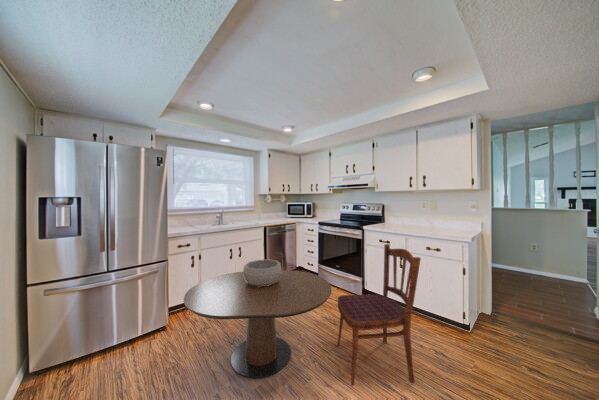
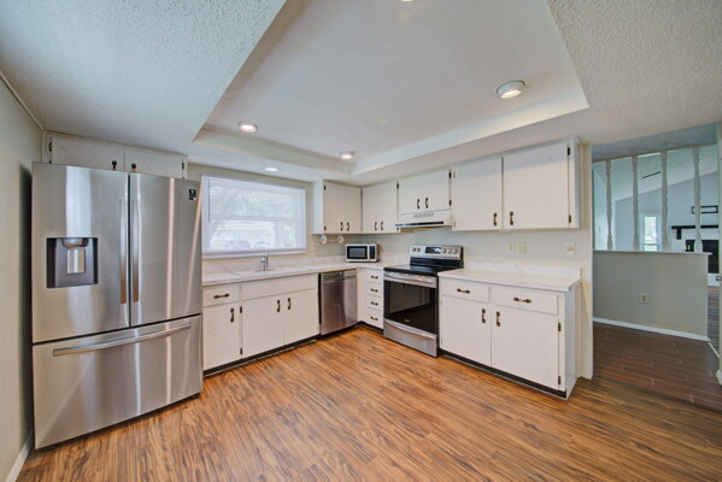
- dining table (260, 325)
- decorative bowl (262, 272)
- dining chair (373, 305)
